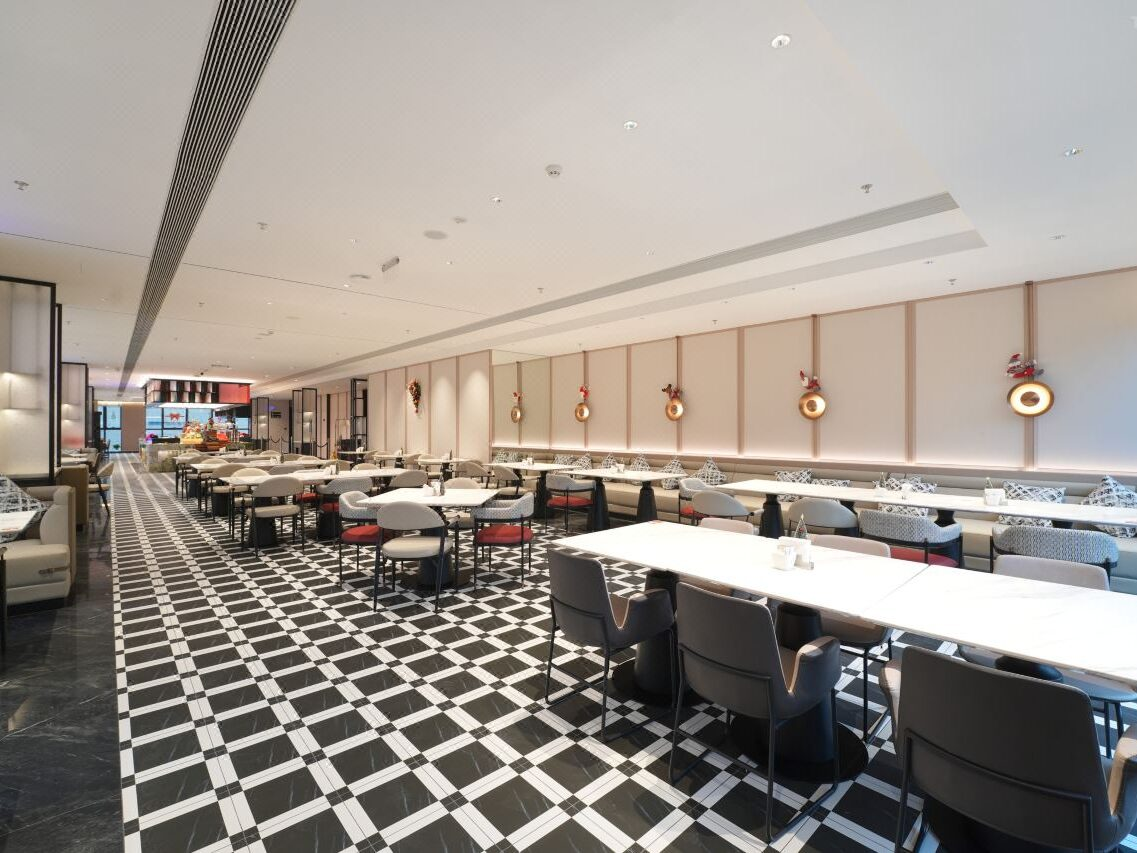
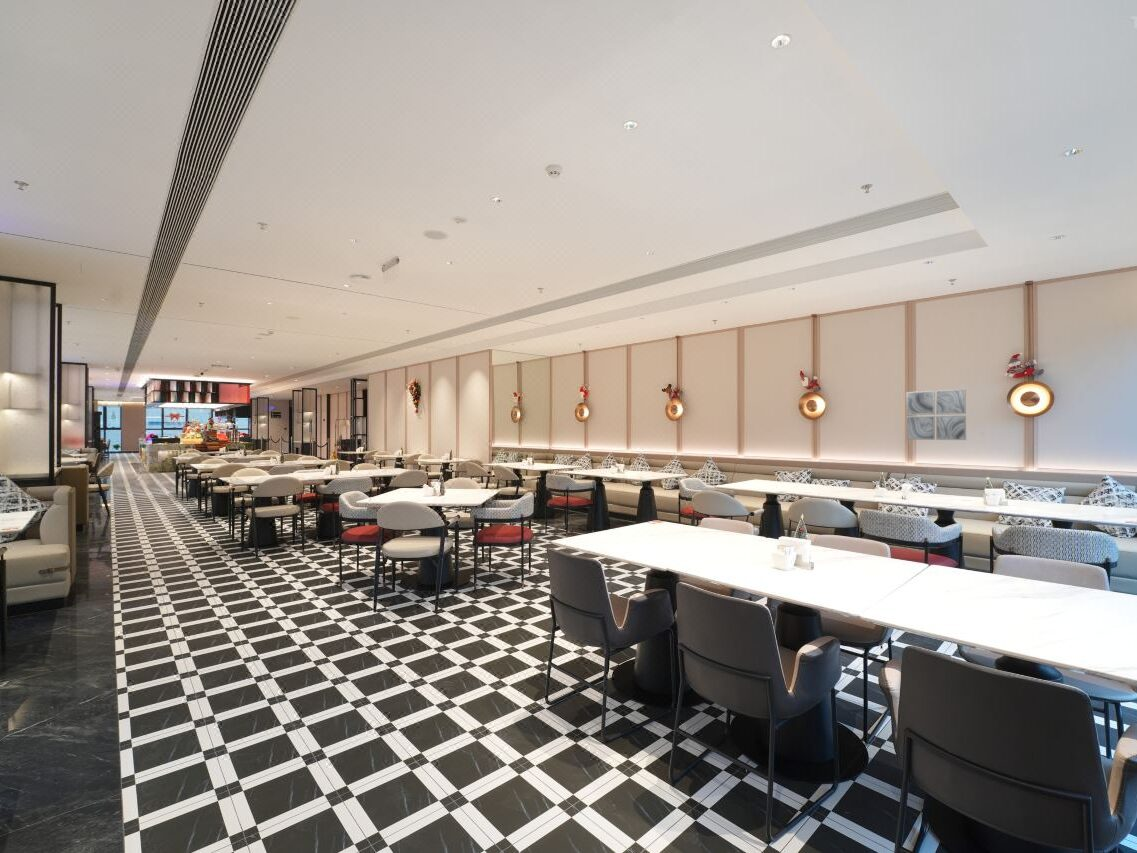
+ wall art (934, 414)
